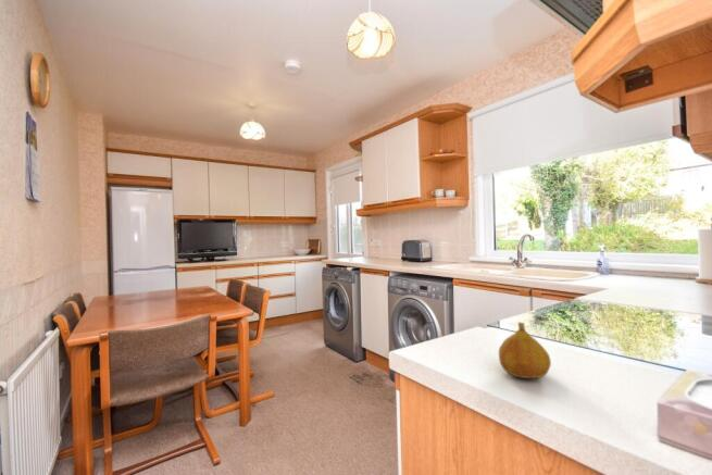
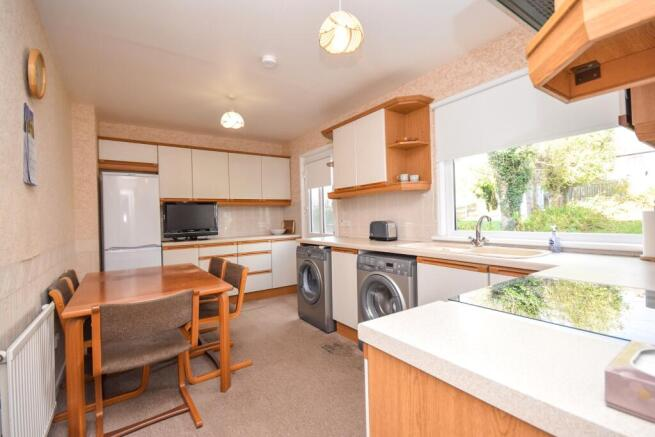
- fruit (522, 348)
